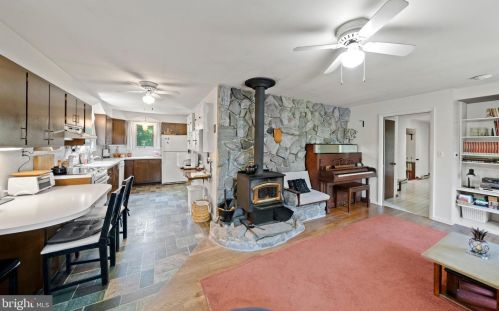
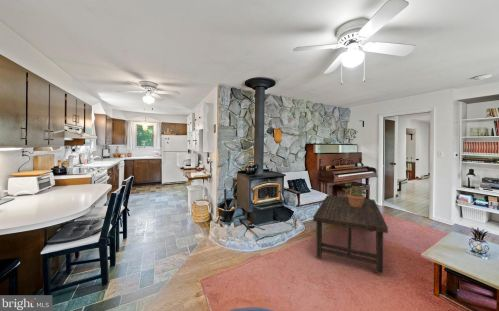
+ potted plant (354, 194)
+ coffee table (348, 224)
